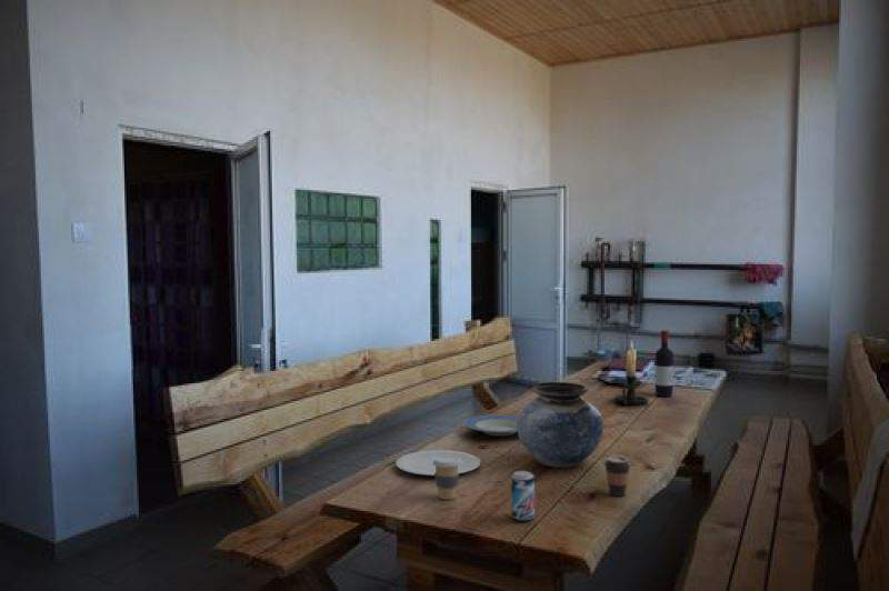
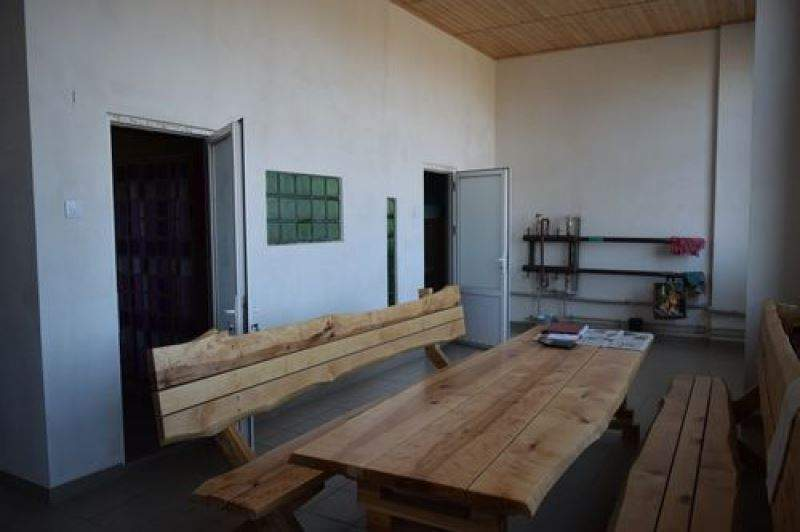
- plate (434, 465)
- coffee cup (447, 478)
- candle holder (629, 372)
- vase (559, 423)
- coffee cup (617, 475)
- plate (499, 427)
- beer can (522, 495)
- wine bottle (663, 362)
